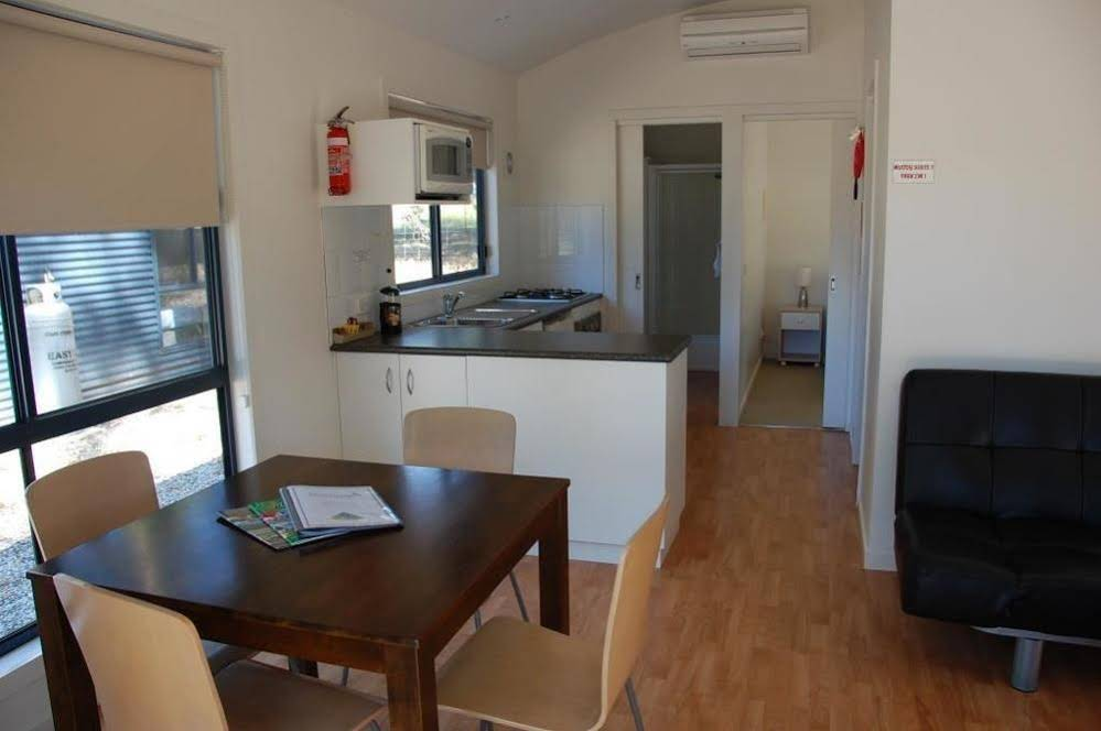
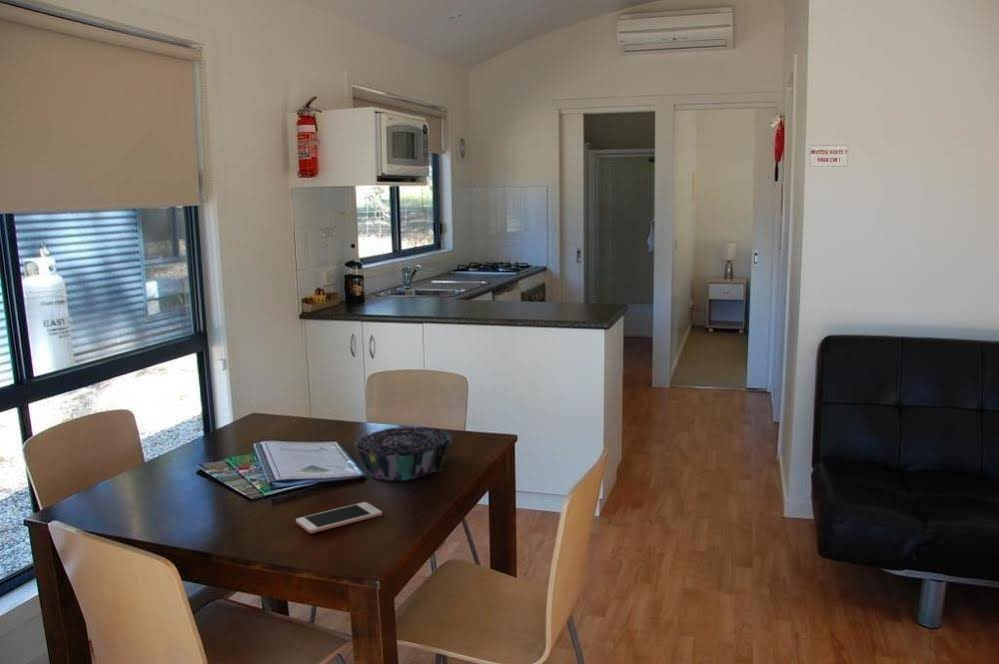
+ cell phone (339, 517)
+ decorative bowl (404, 454)
